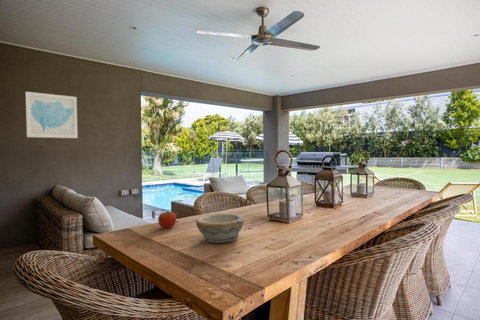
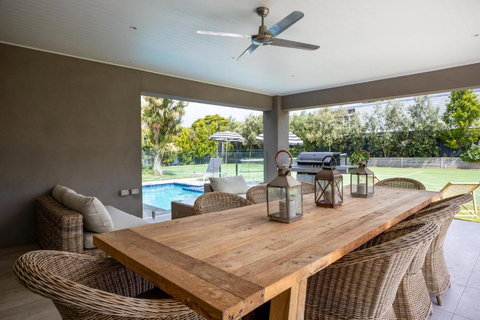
- bowl (220, 228)
- fruit (167, 218)
- wall art (52, 116)
